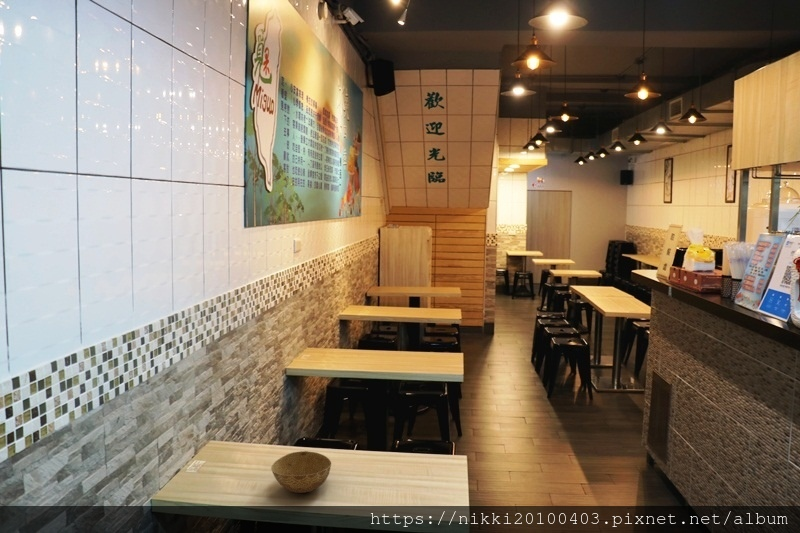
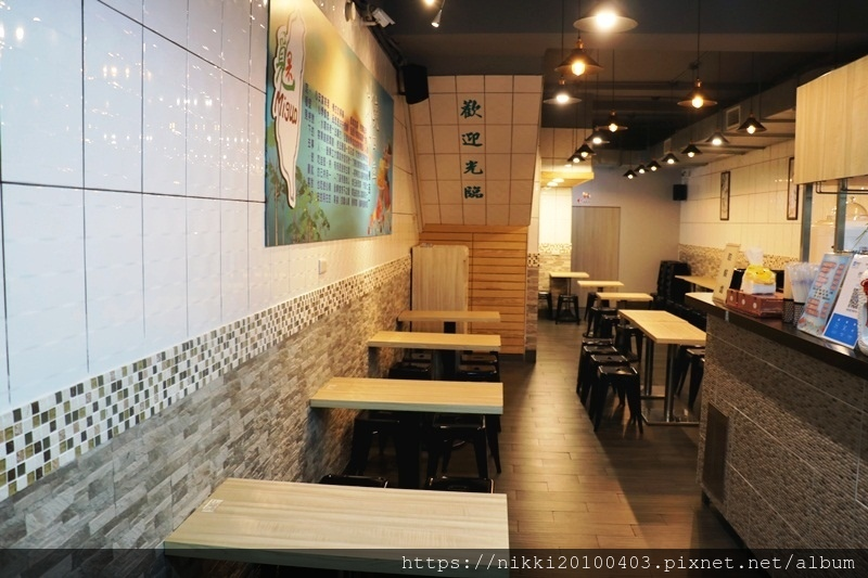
- bowl (301, 474)
